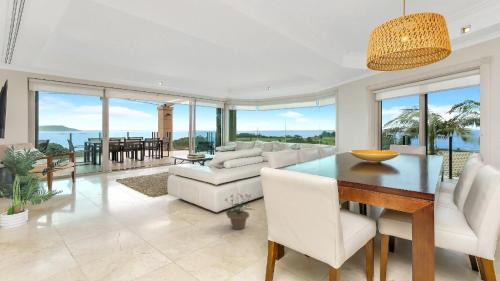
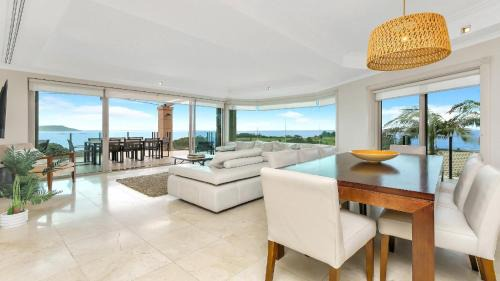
- potted plant (239, 209)
